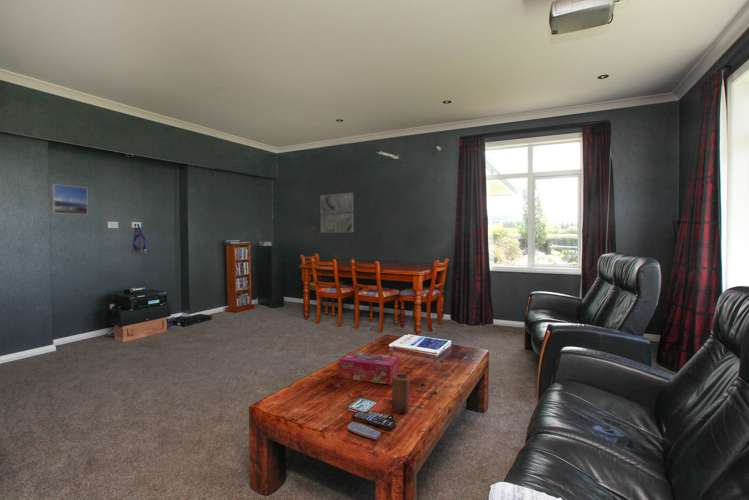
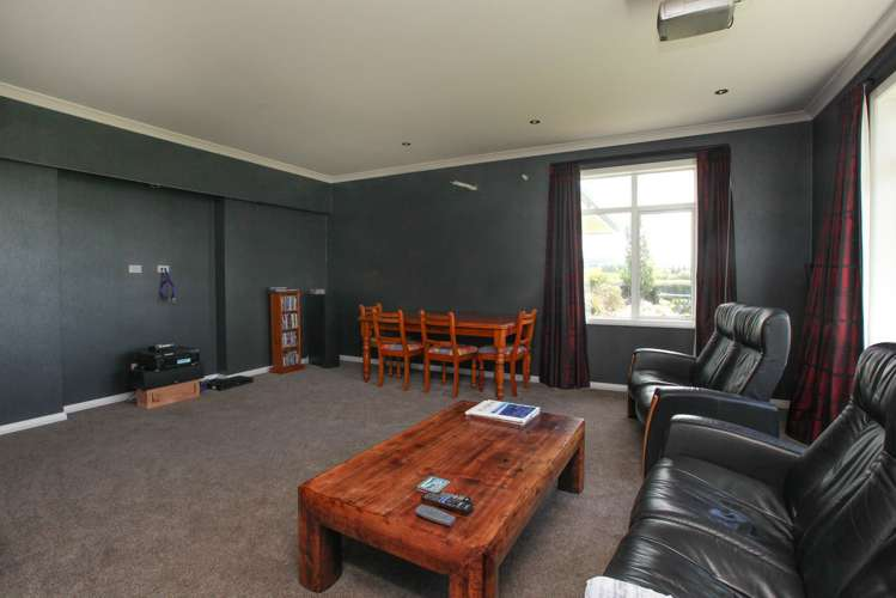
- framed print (70, 200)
- wall art (336, 212)
- tissue box (369, 367)
- candle (400, 392)
